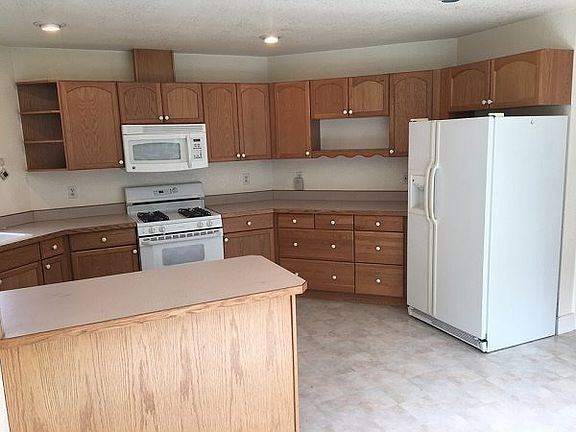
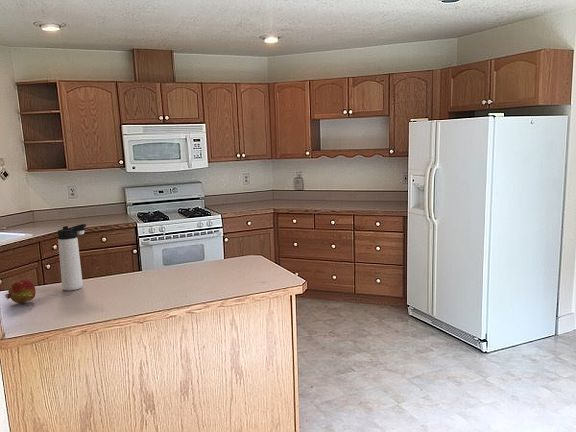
+ fruit (20, 291)
+ thermos bottle (74, 256)
